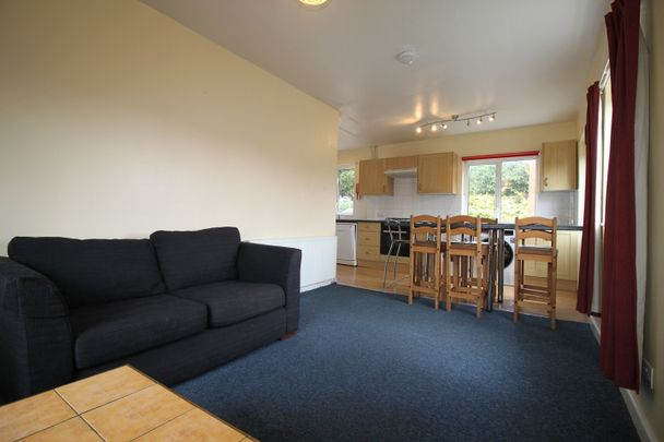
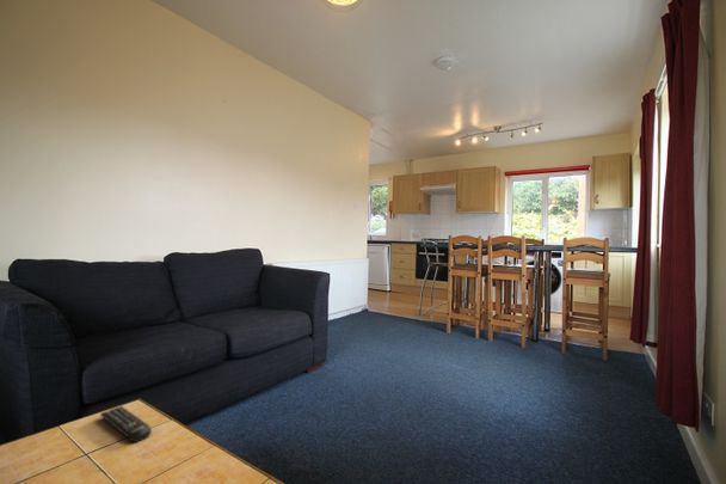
+ remote control (124, 422)
